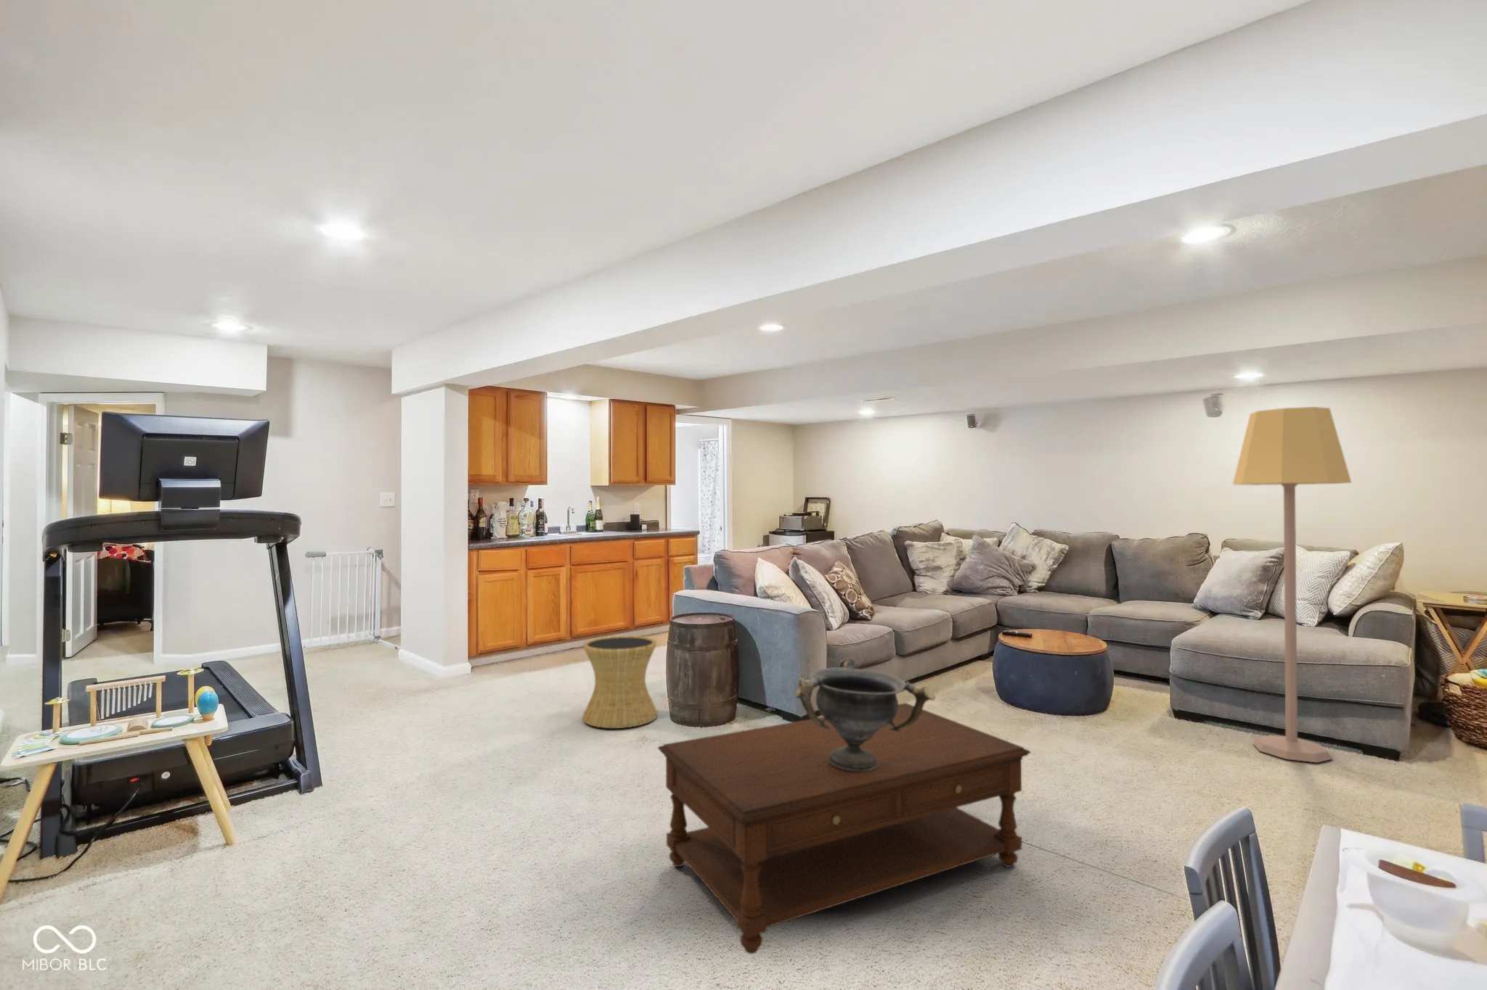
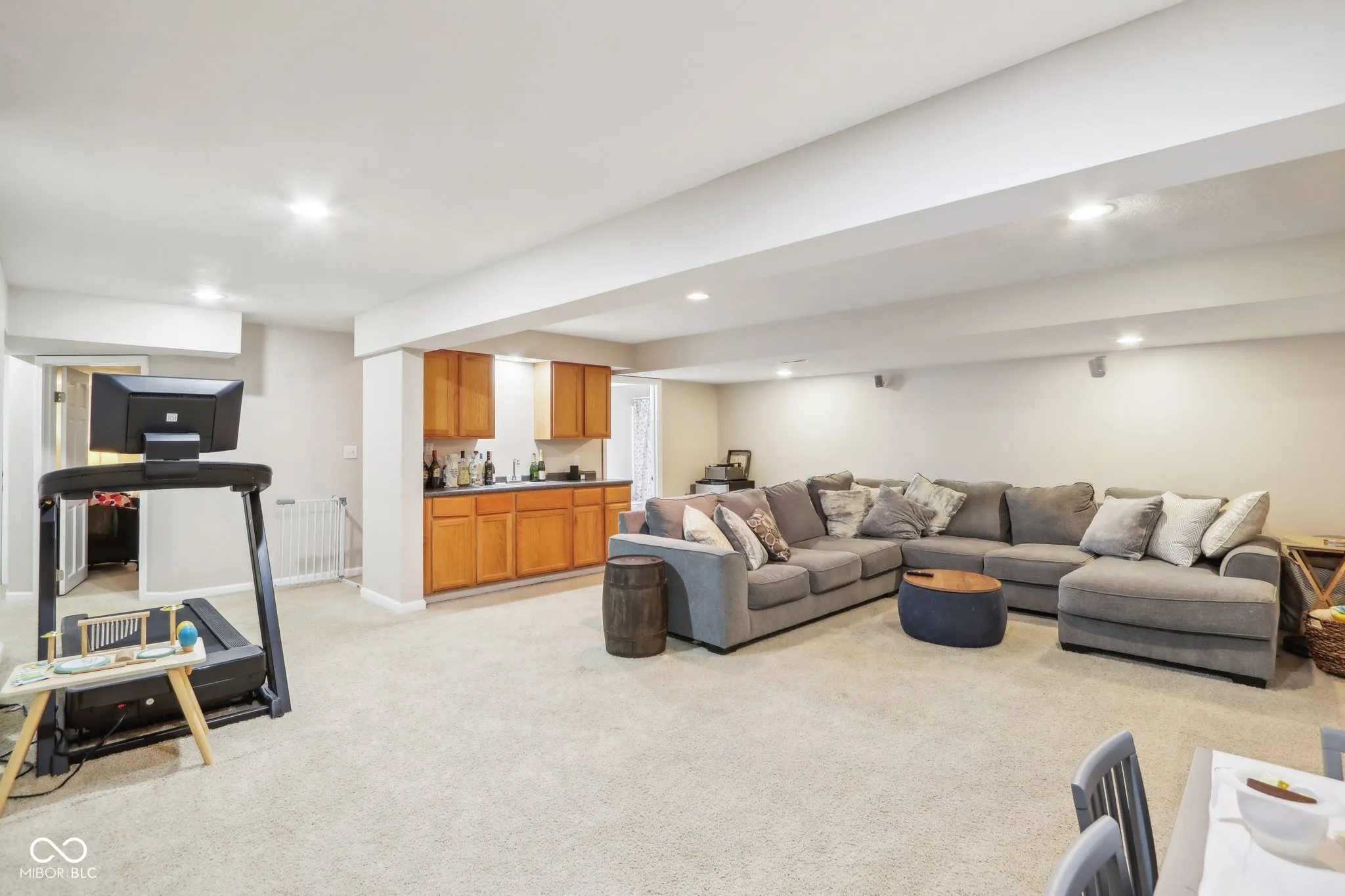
- coffee table (842, 805)
- lamp (1289, 581)
- decorative bowl (842, 714)
- side table (620, 680)
